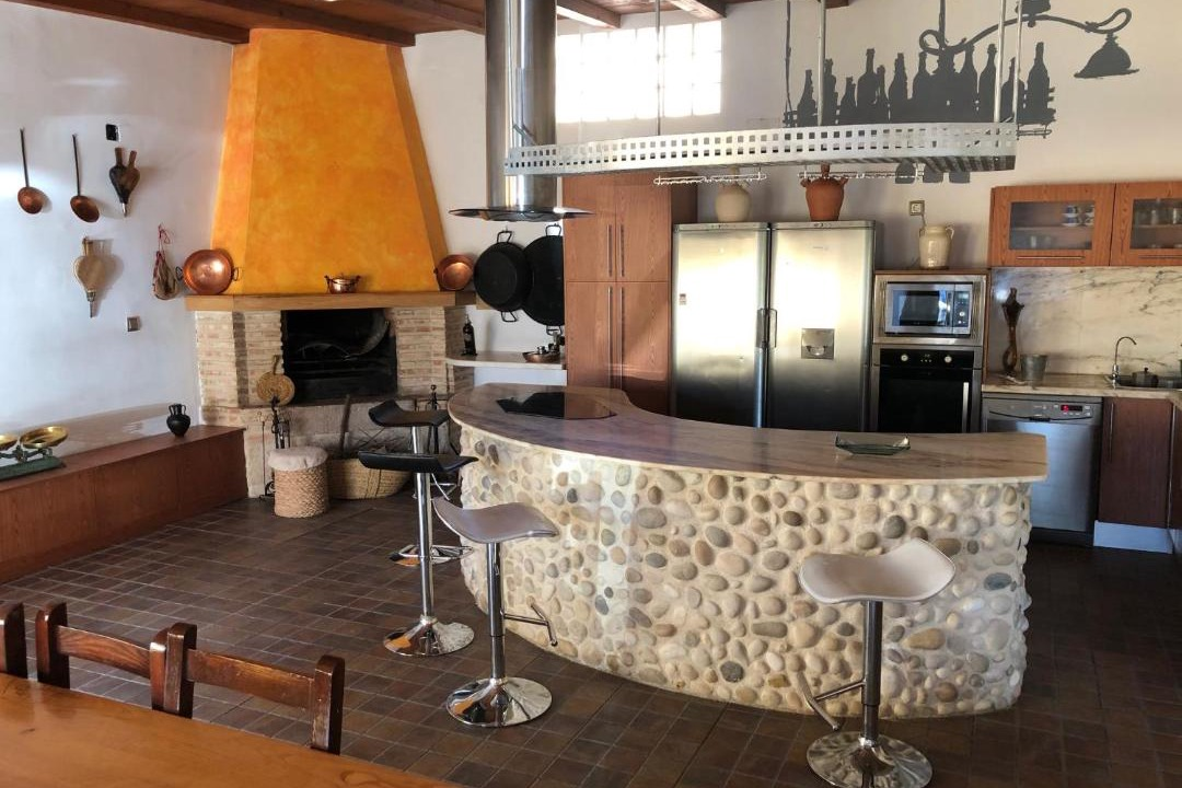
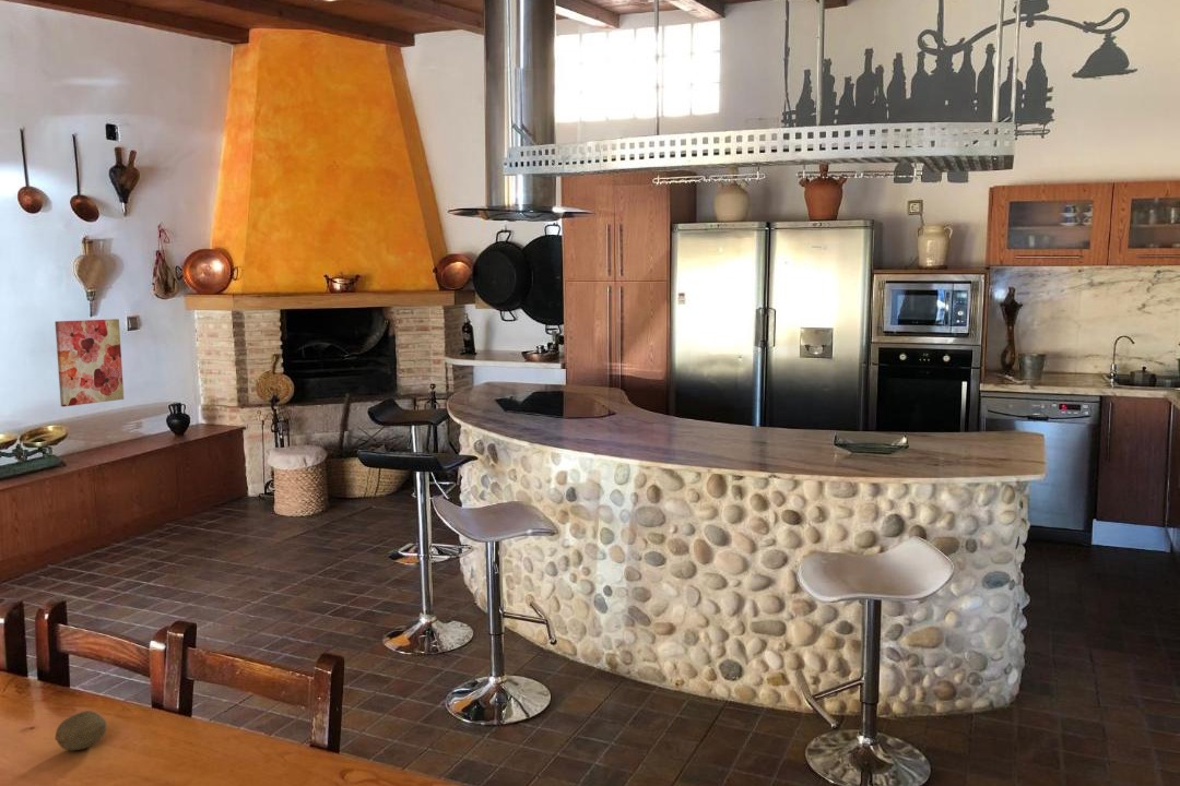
+ fruit (81, 730)
+ wall art (90, 361)
